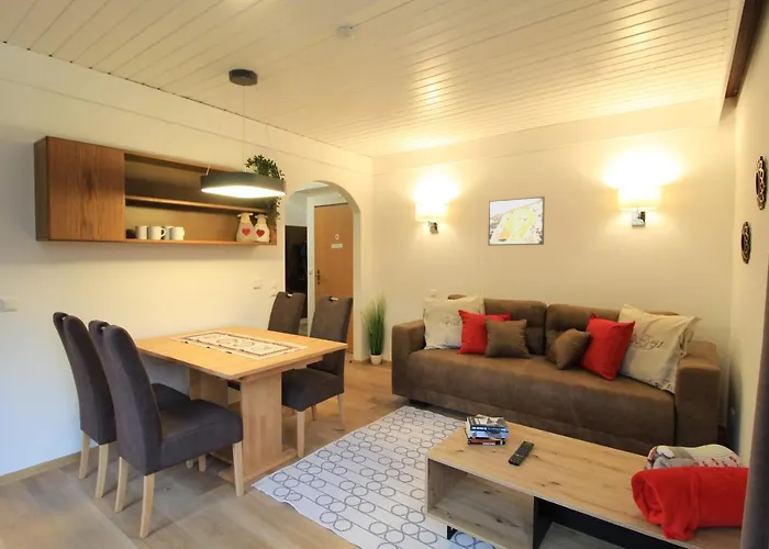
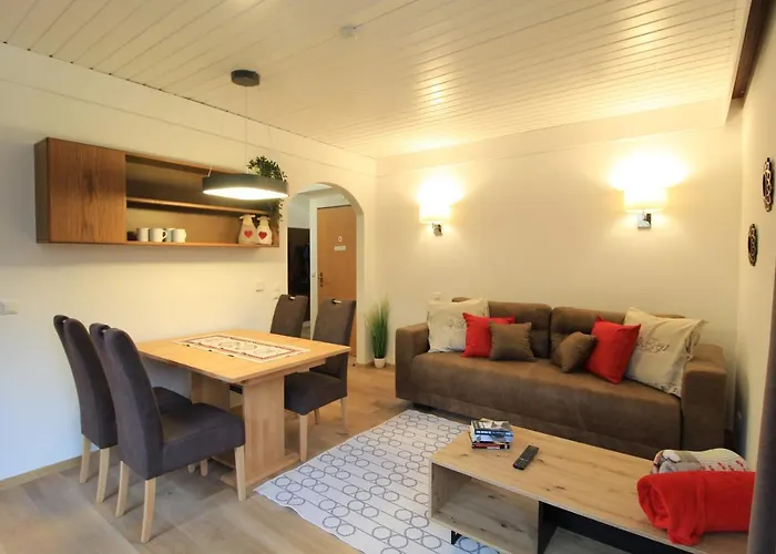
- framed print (514, 222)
